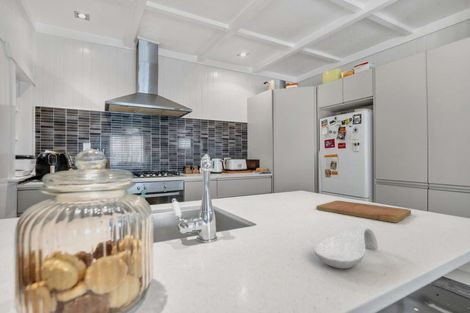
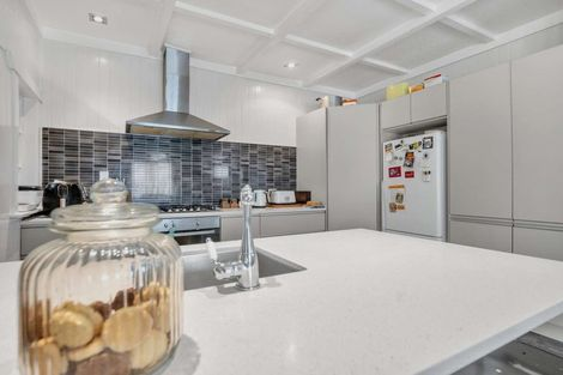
- spoon rest (349, 244)
- cutting board (361, 209)
